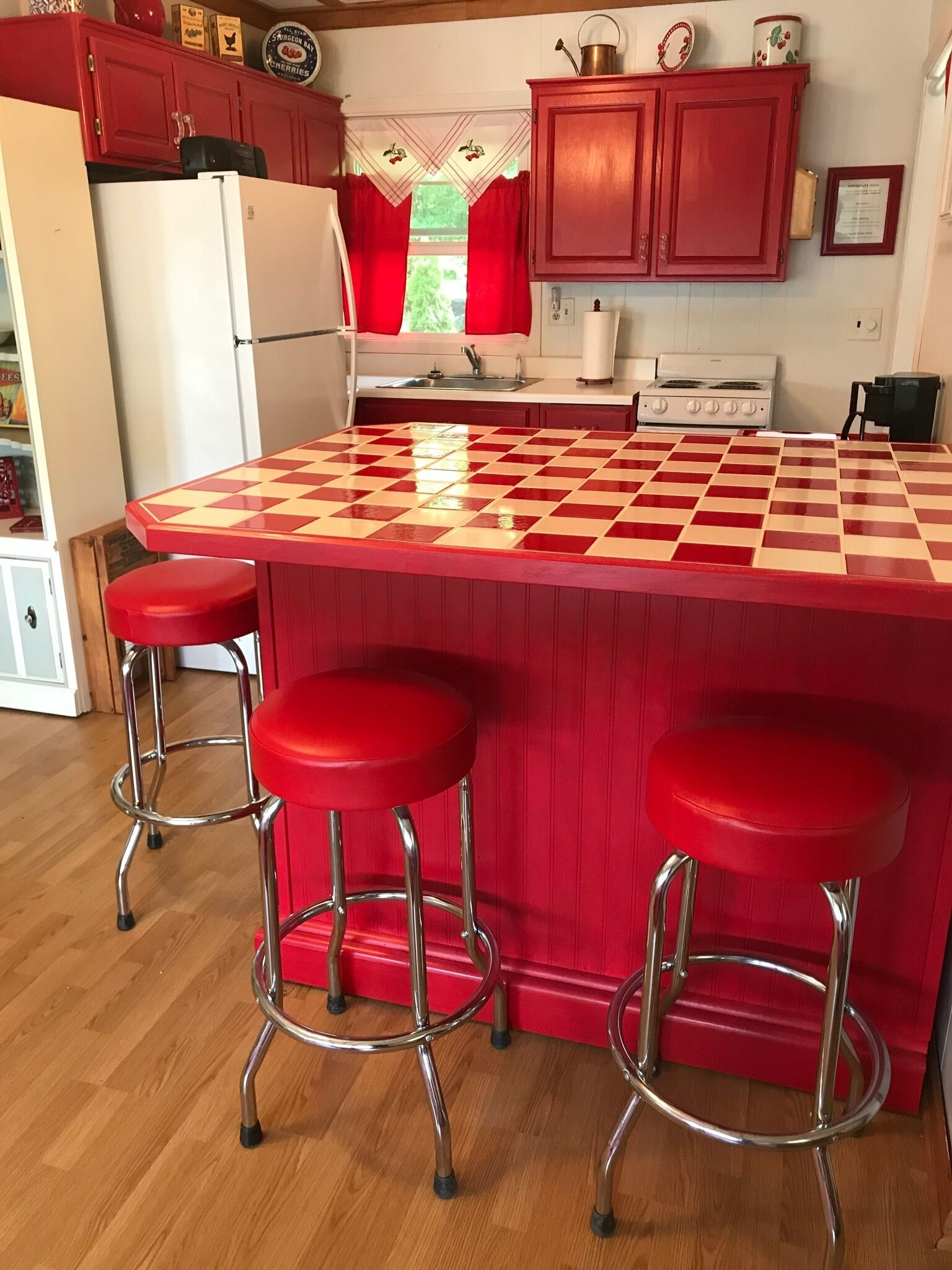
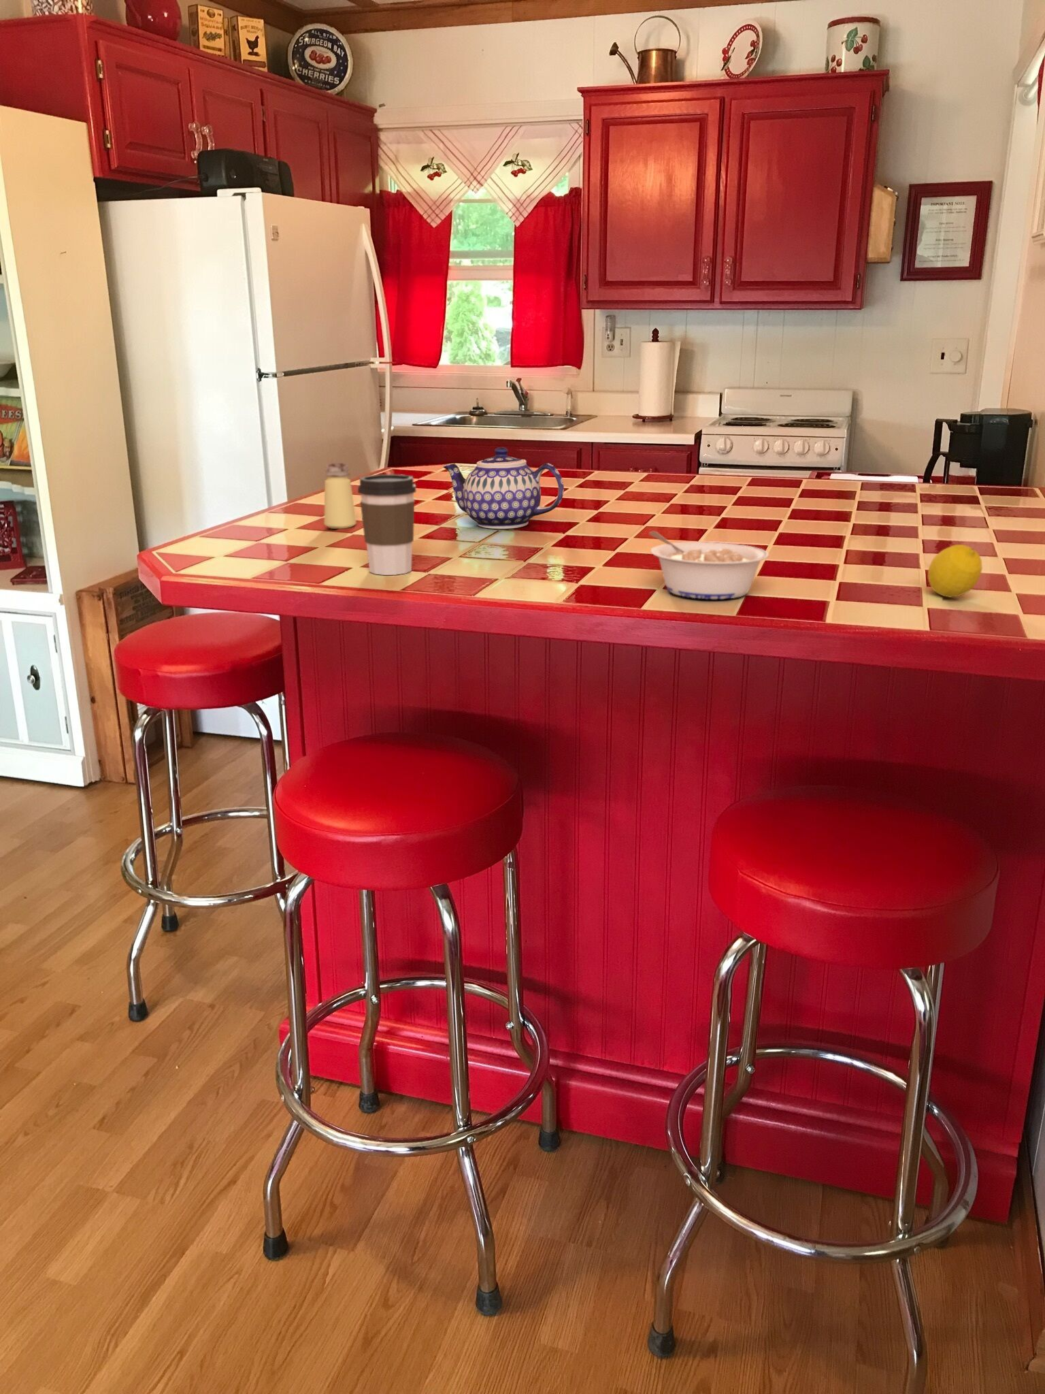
+ coffee cup (389, 525)
+ legume (704, 567)
+ fruit (955, 571)
+ teapot (502, 486)
+ saltshaker (338, 495)
